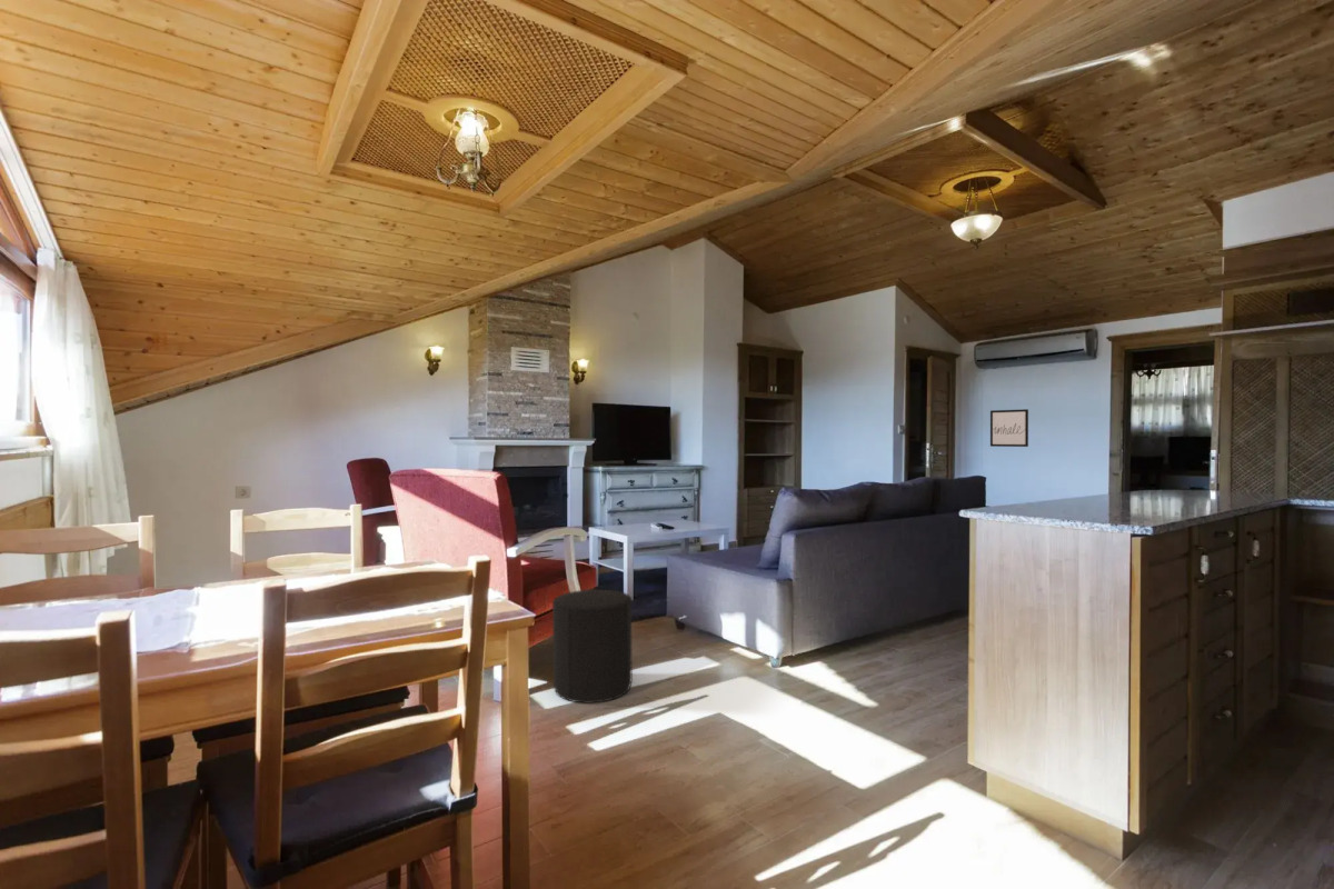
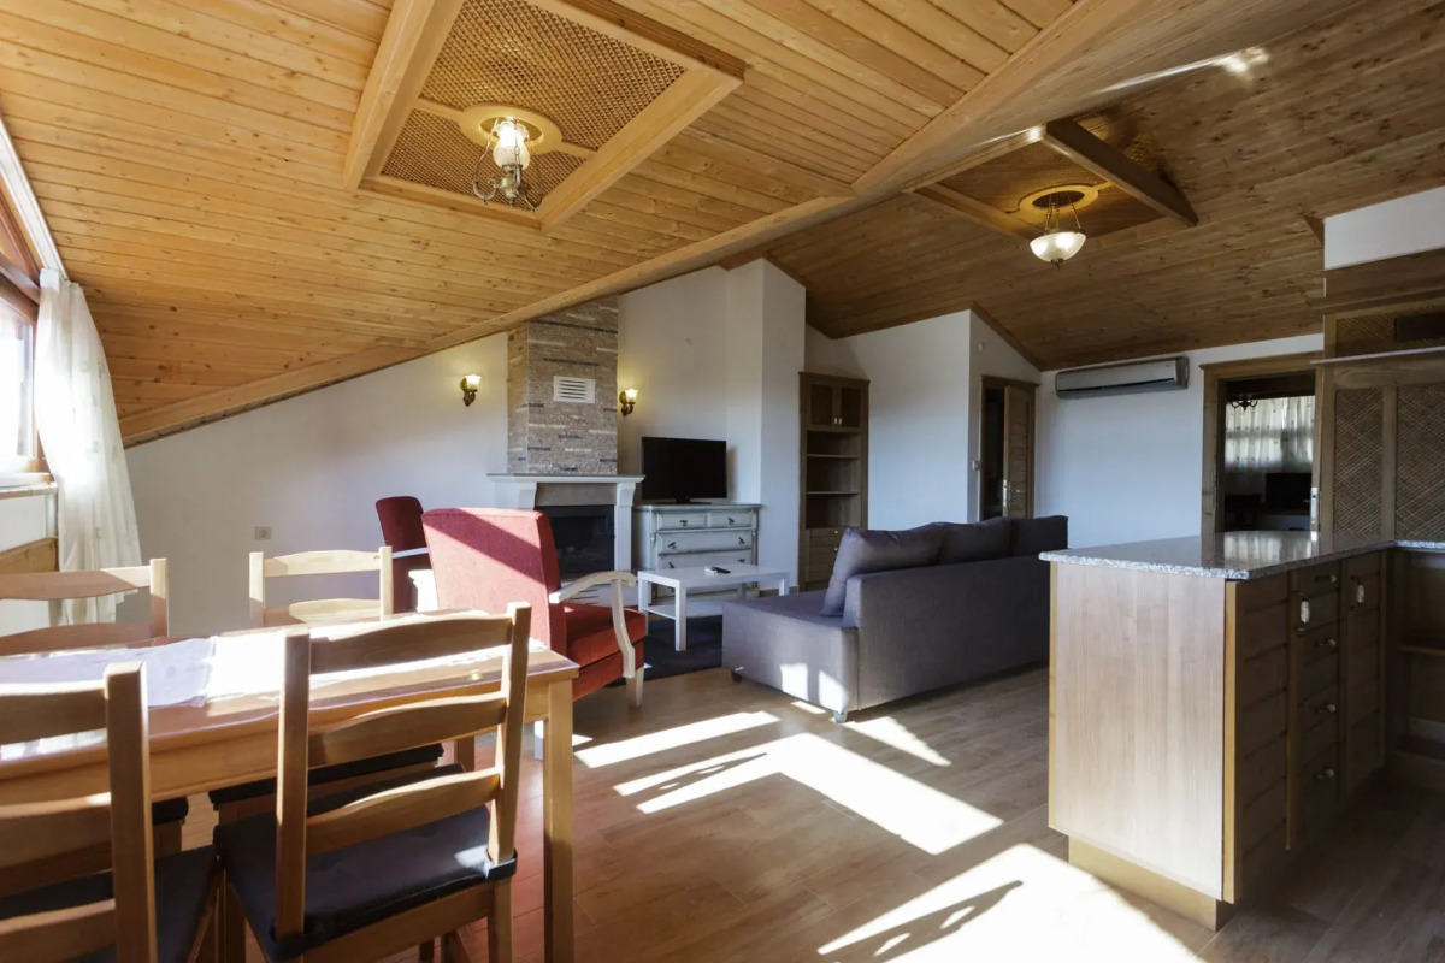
- stool (593, 641)
- wall art (1008, 428)
